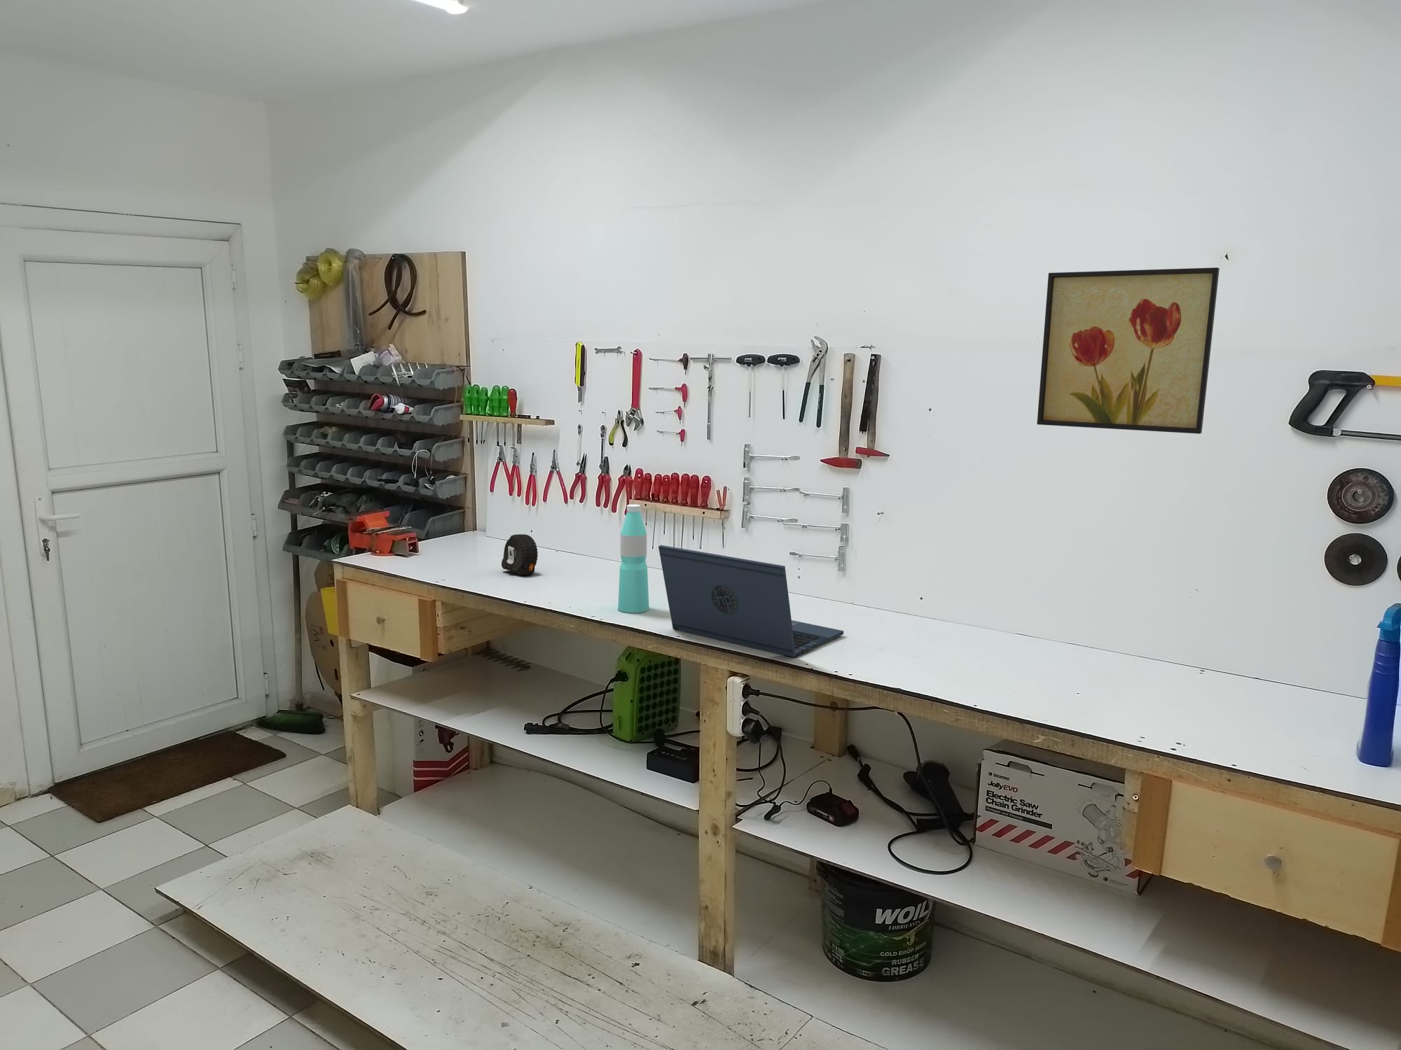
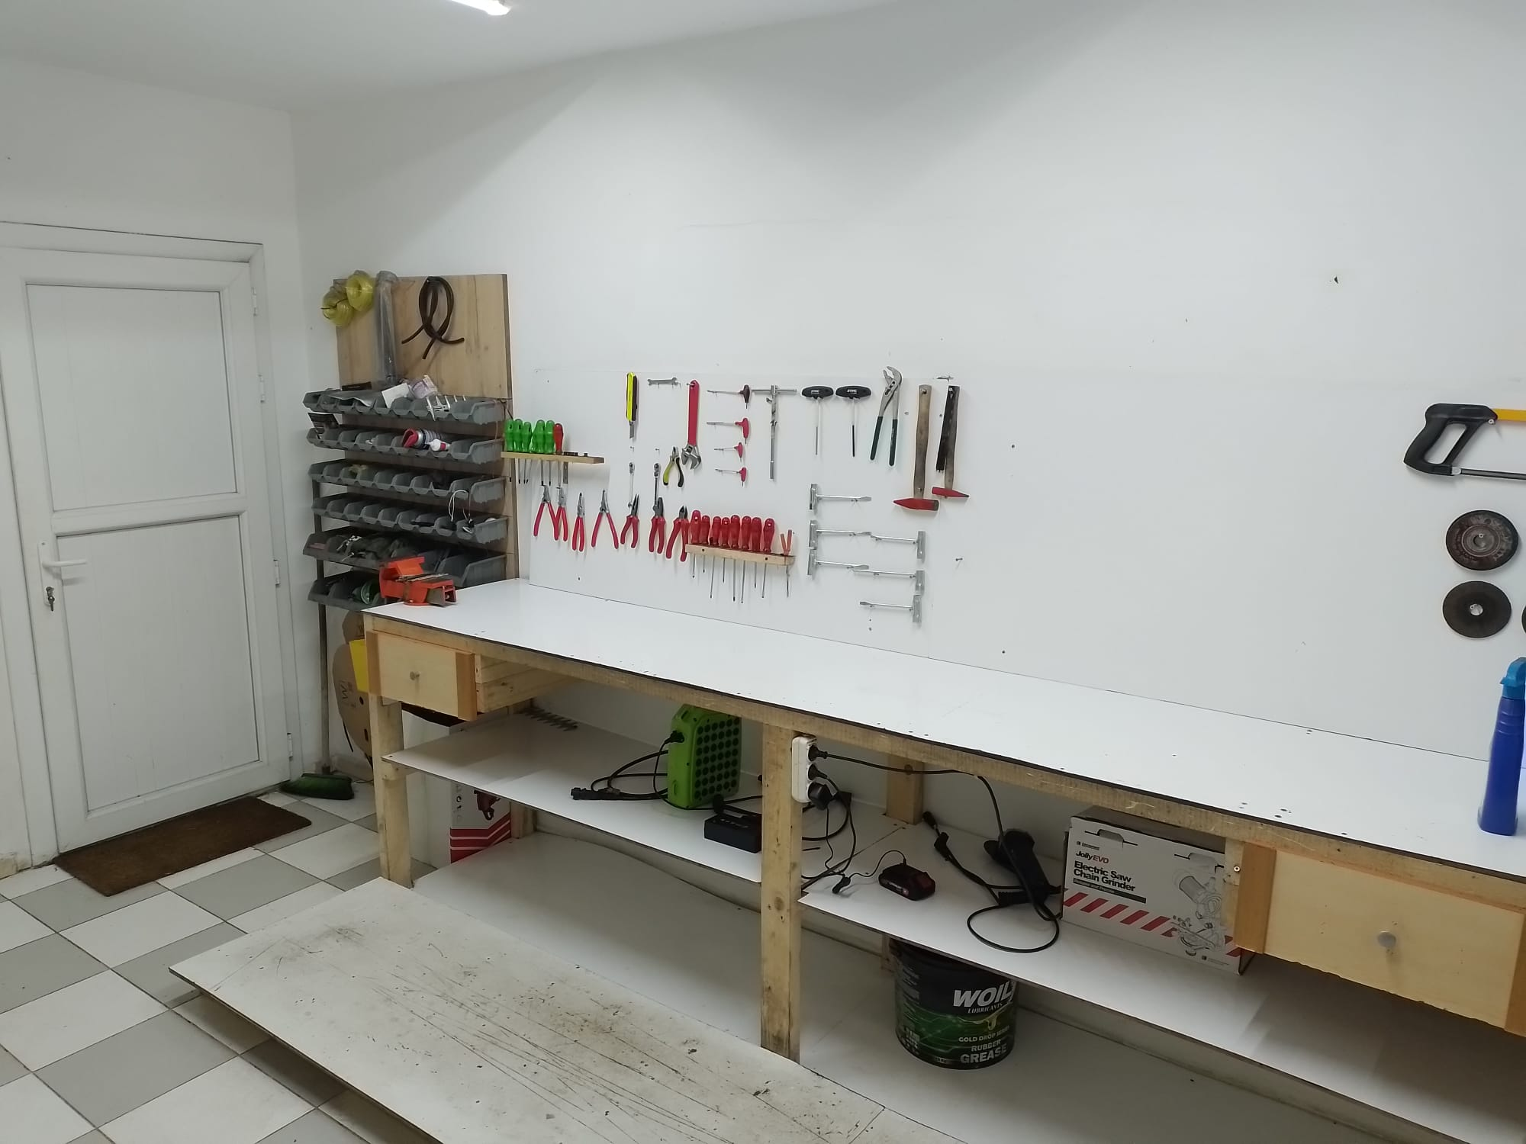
- tape measure (518, 554)
- laptop (751, 590)
- wall art (1124, 351)
- water bottle (633, 557)
